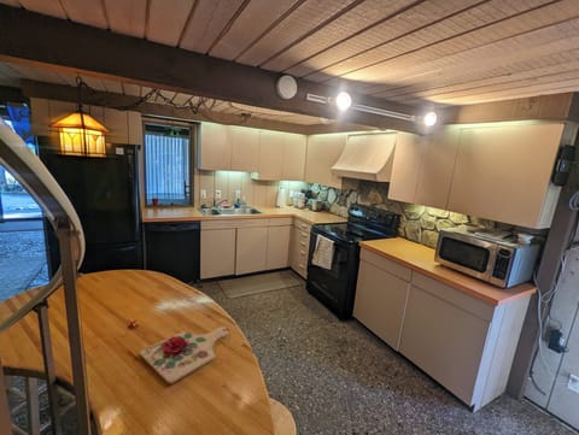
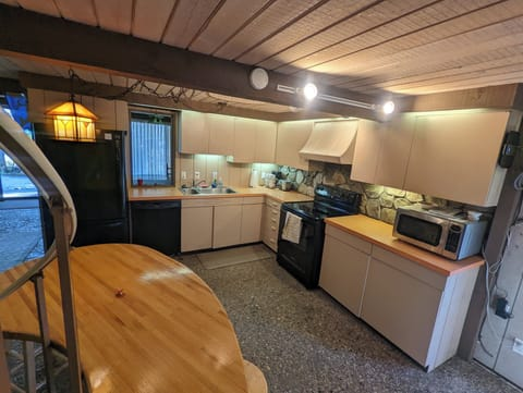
- cutting board (194, 342)
